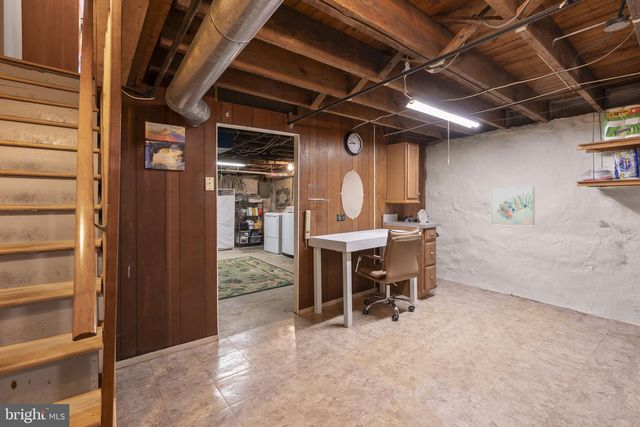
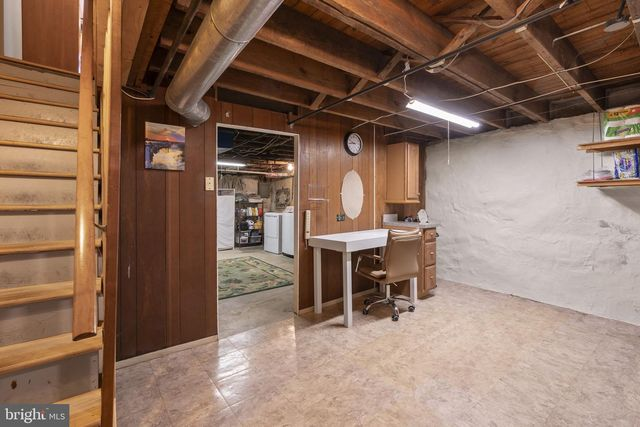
- wall art (511, 206)
